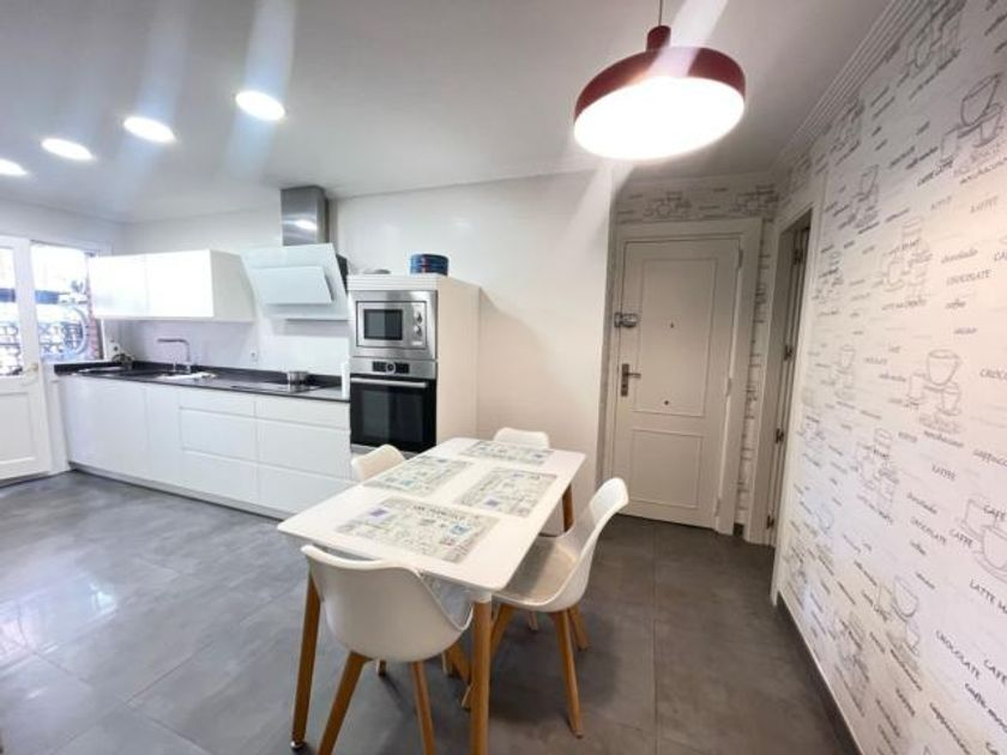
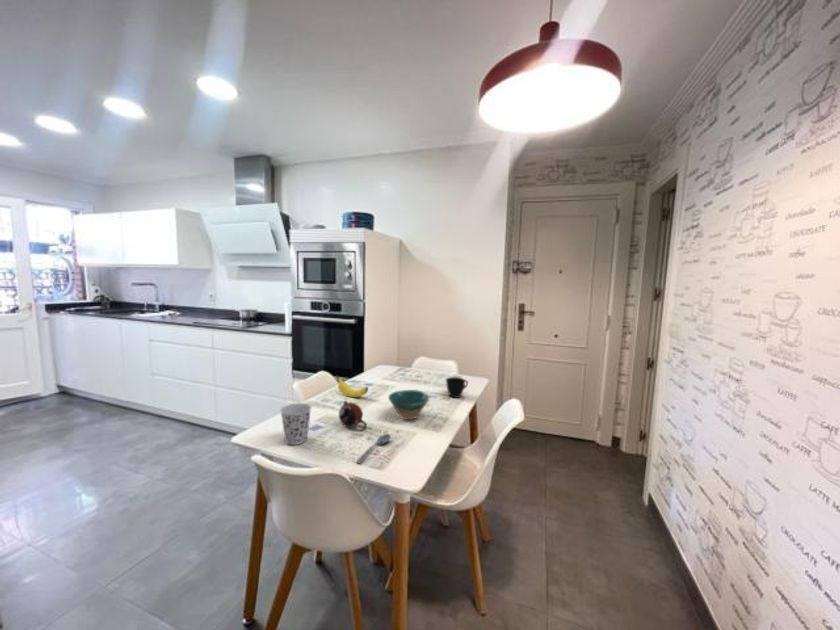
+ teapot (354, 413)
+ cup (456, 387)
+ soupspoon (373, 446)
+ bowl (408, 406)
+ banana (351, 388)
+ cup (296, 424)
